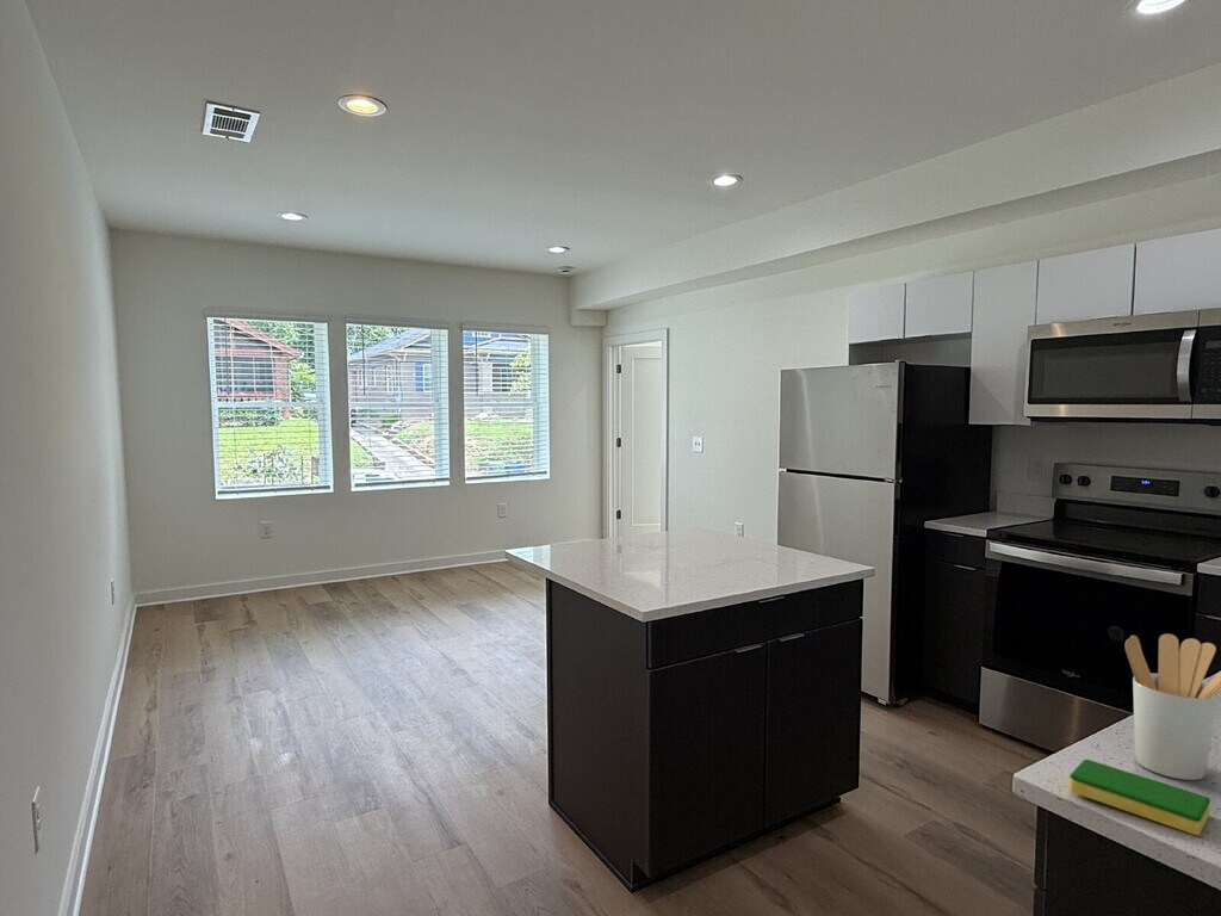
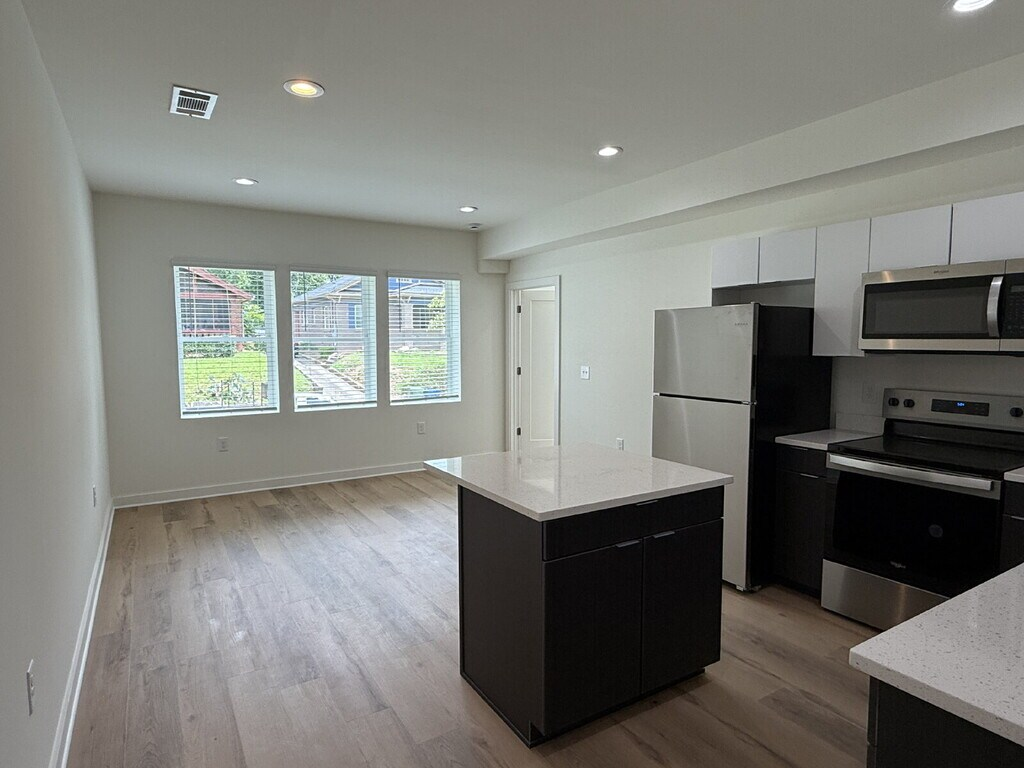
- utensil holder (1176, 700)
- dish sponge (1138, 794)
